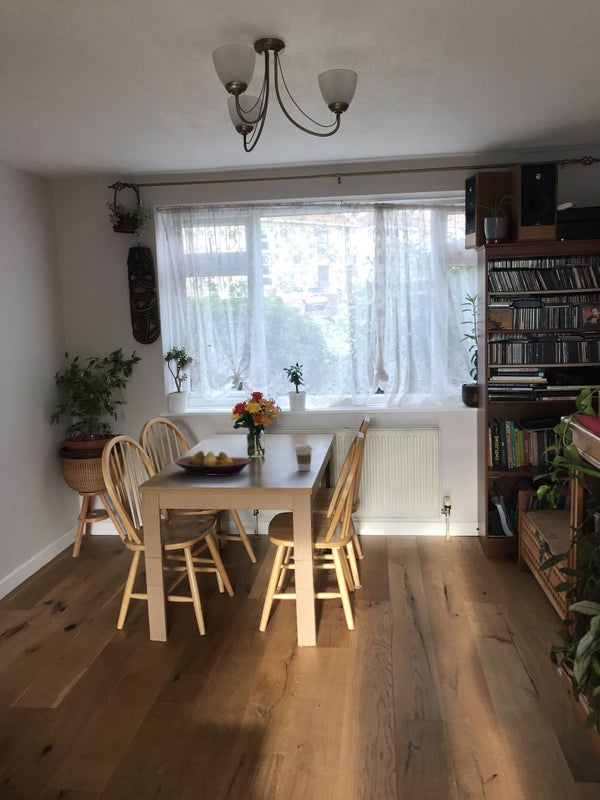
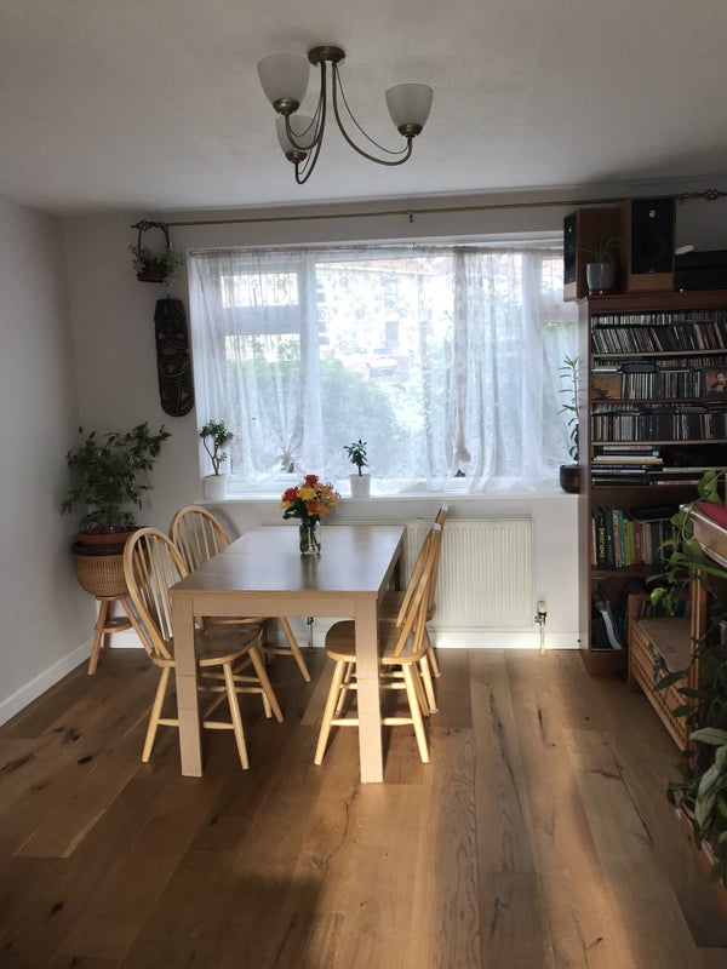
- coffee cup (303, 457)
- fruit bowl (212, 461)
